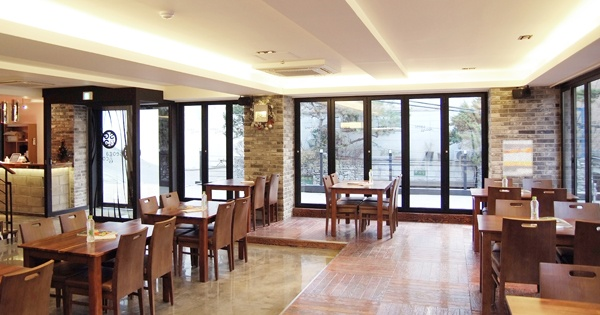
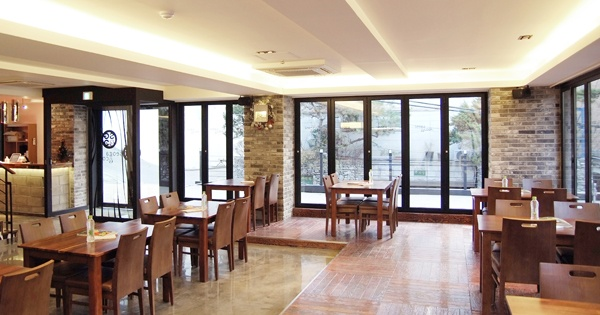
- wall art (517, 158)
